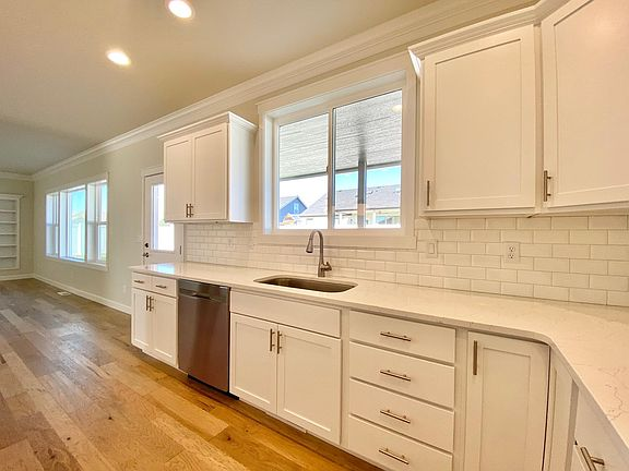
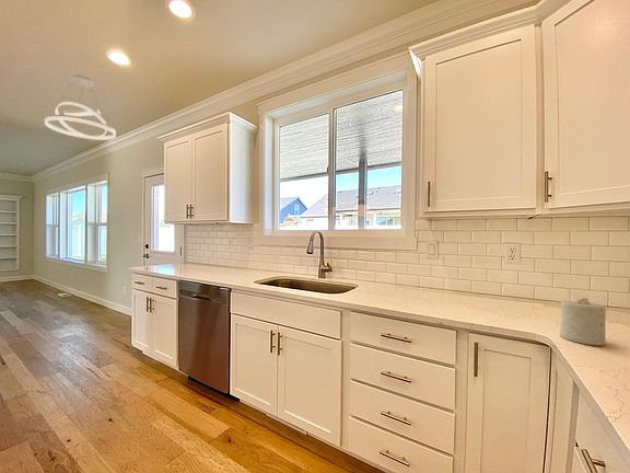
+ pendant light (82, 106)
+ candle (581, 318)
